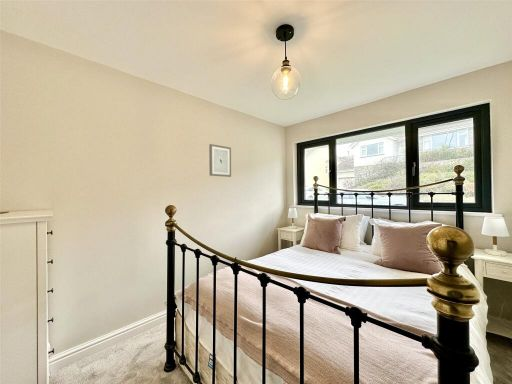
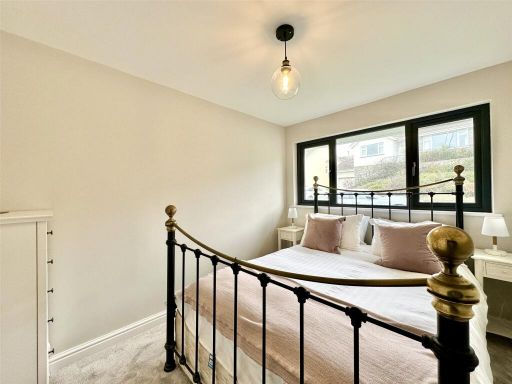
- wall art (220, 161)
